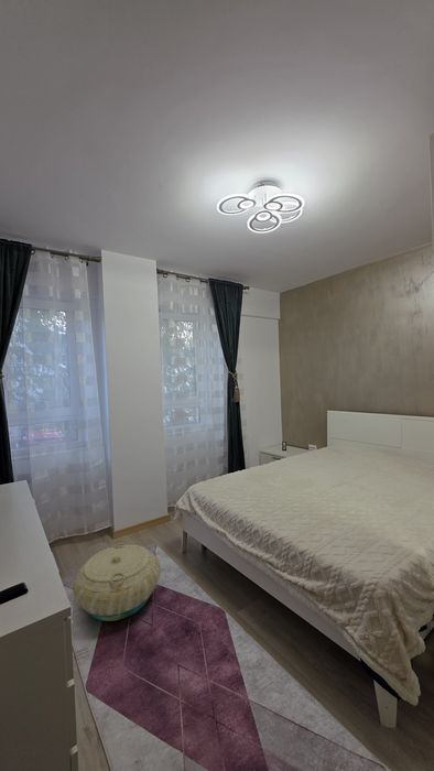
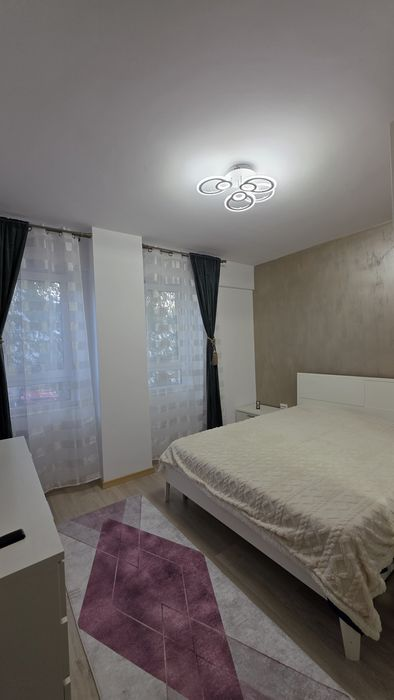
- basket (118, 578)
